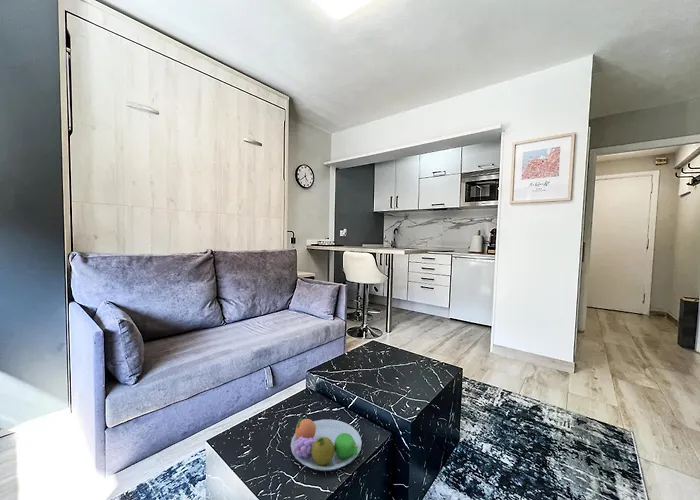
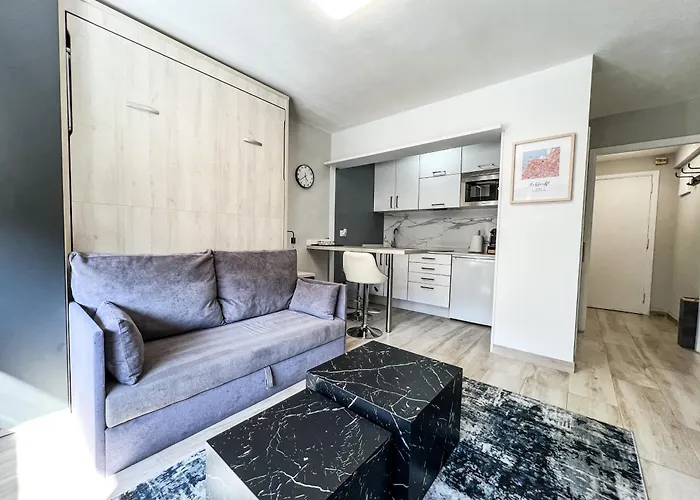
- fruit bowl (327, 436)
